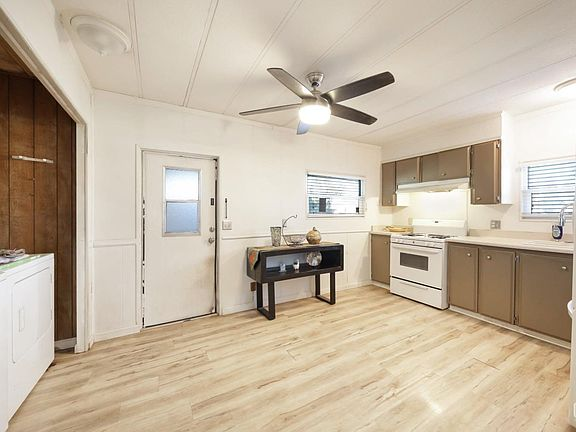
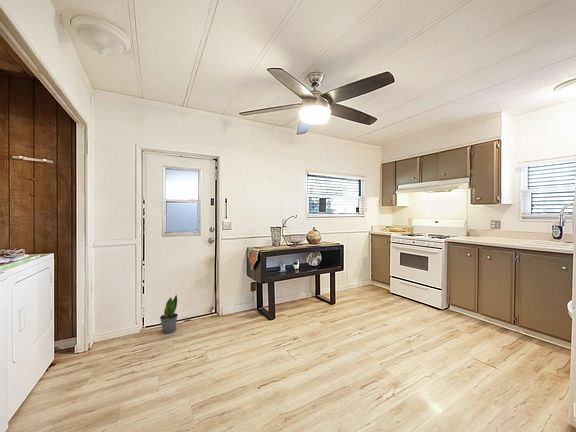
+ potted plant (169, 312)
